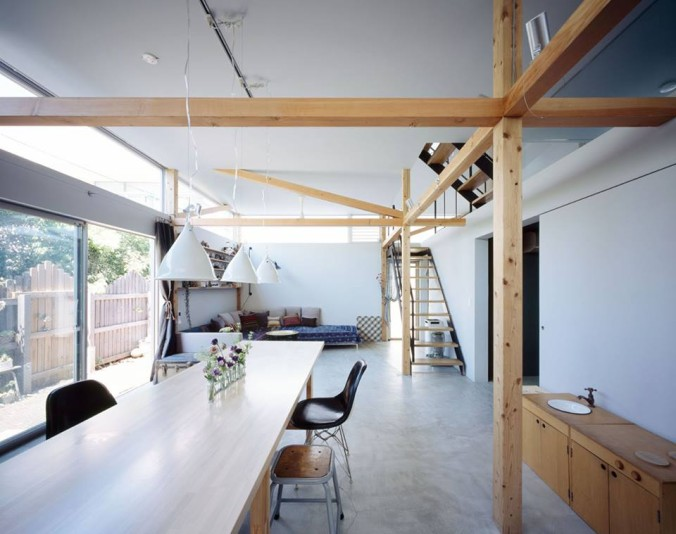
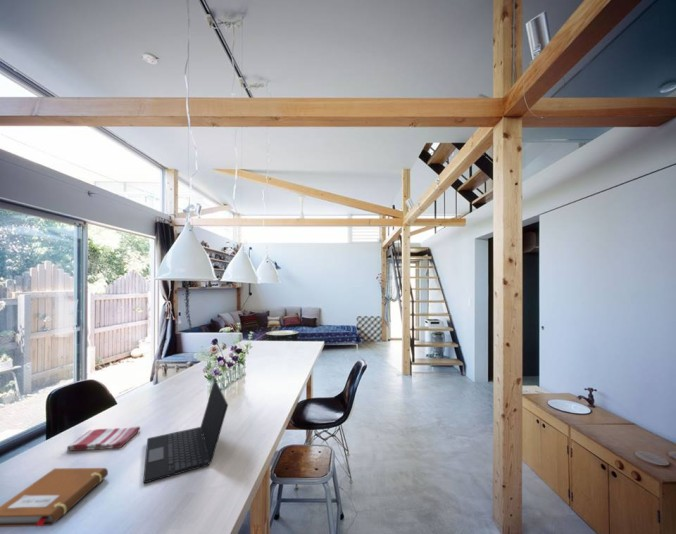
+ laptop (188, 429)
+ notebook (52, 495)
+ dish towel (105, 437)
